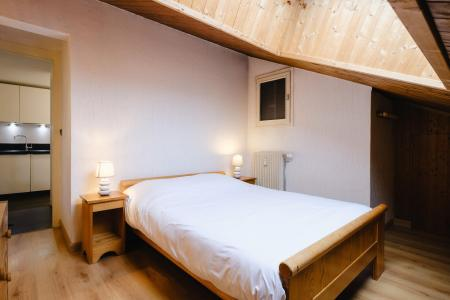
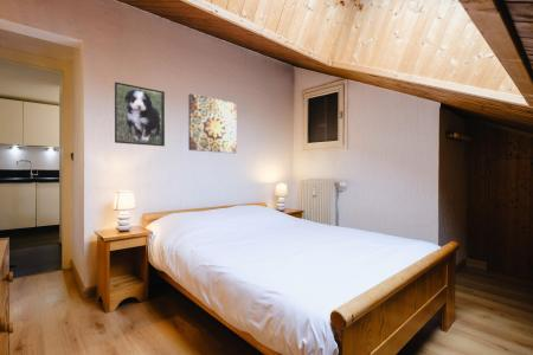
+ wall art (213, 125)
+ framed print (141, 116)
